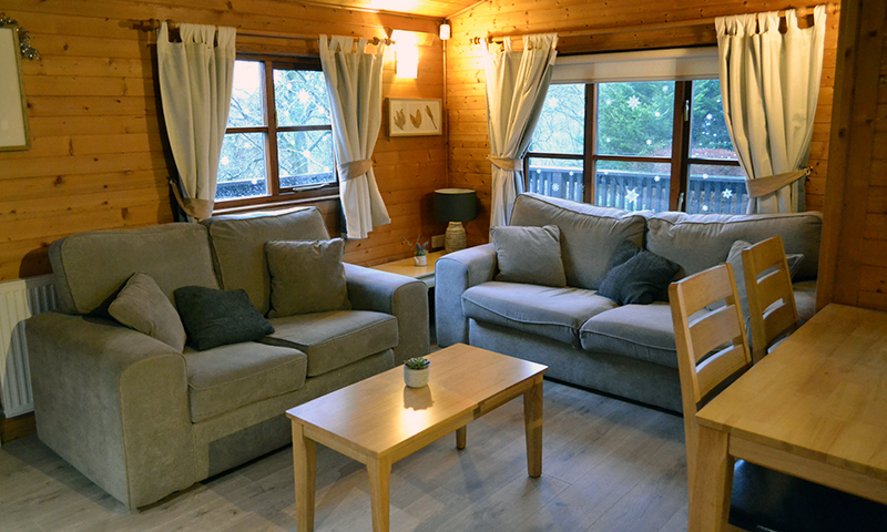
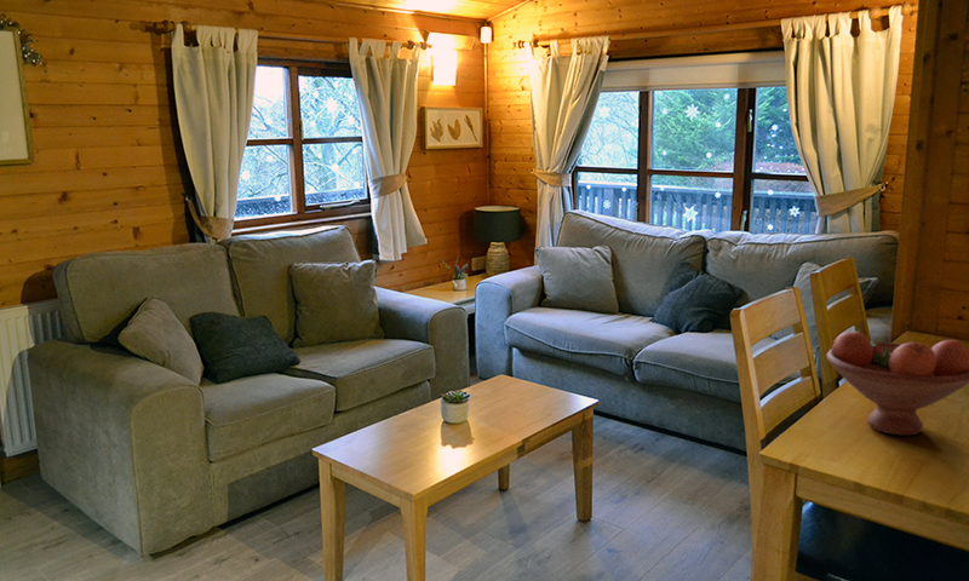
+ fruit bowl (898, 380)
